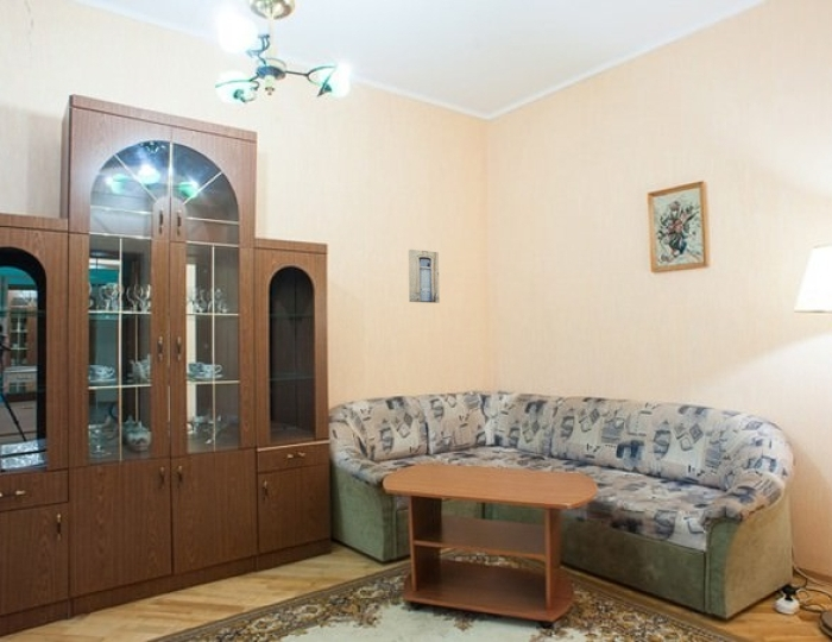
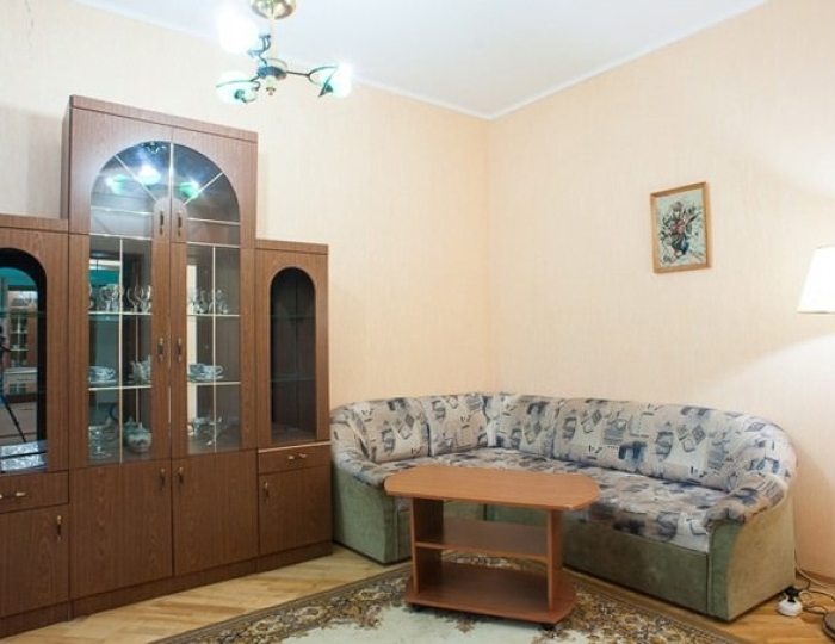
- wall art (423, 276)
